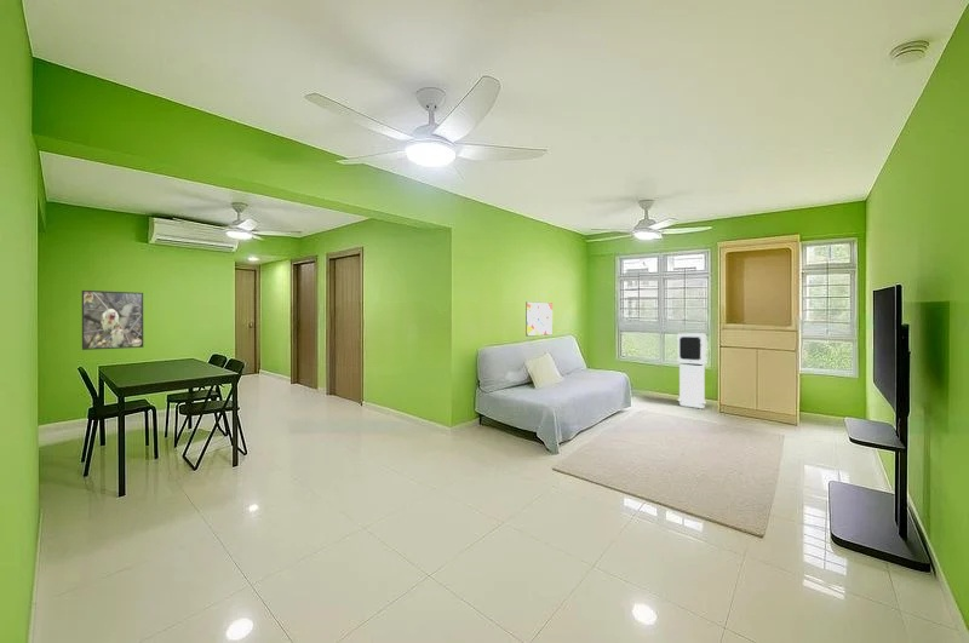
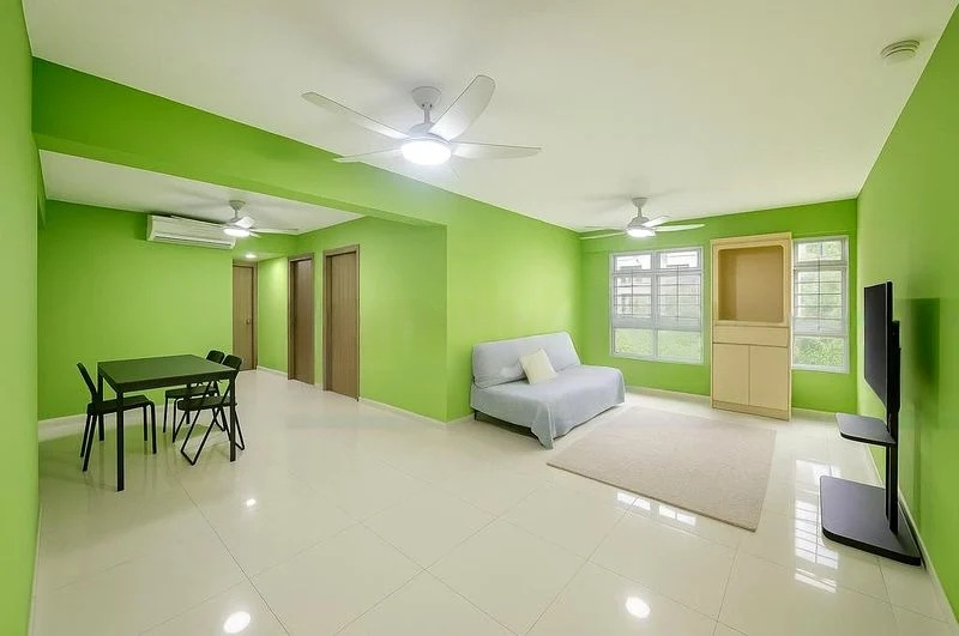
- wall art (539, 318)
- air purifier (693, 368)
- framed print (114, 320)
